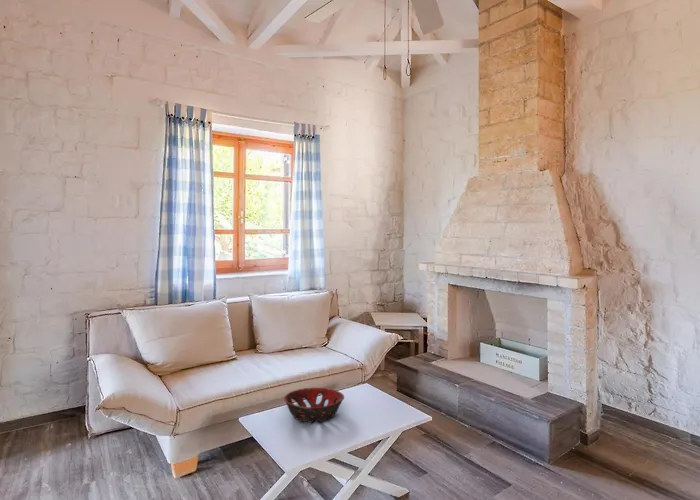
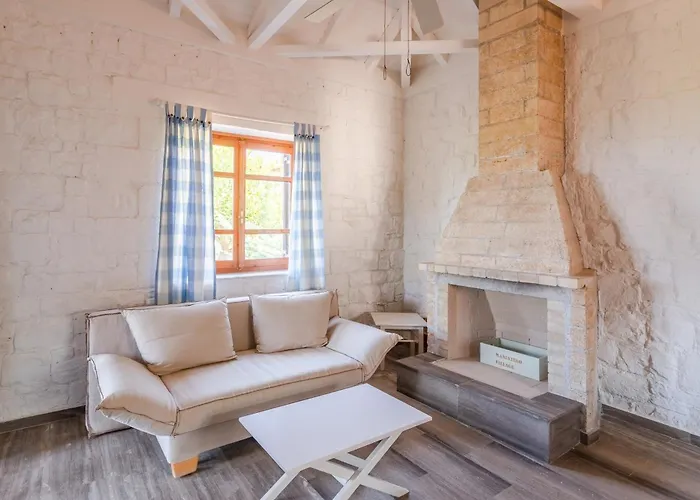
- decorative bowl (314, 405)
